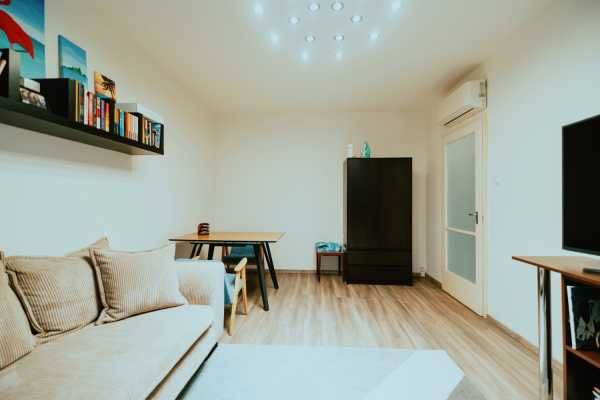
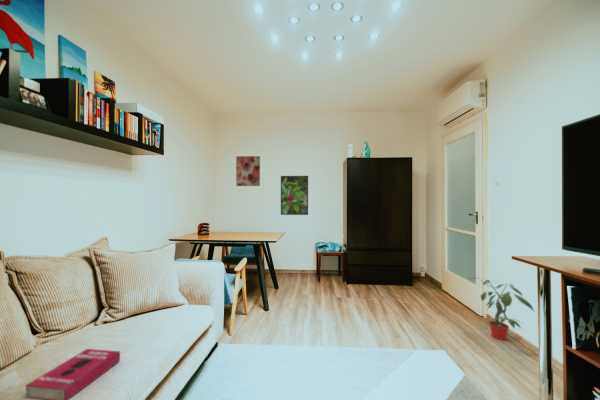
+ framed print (294, 195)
+ wall art (248, 171)
+ book (77, 372)
+ potted plant (497, 310)
